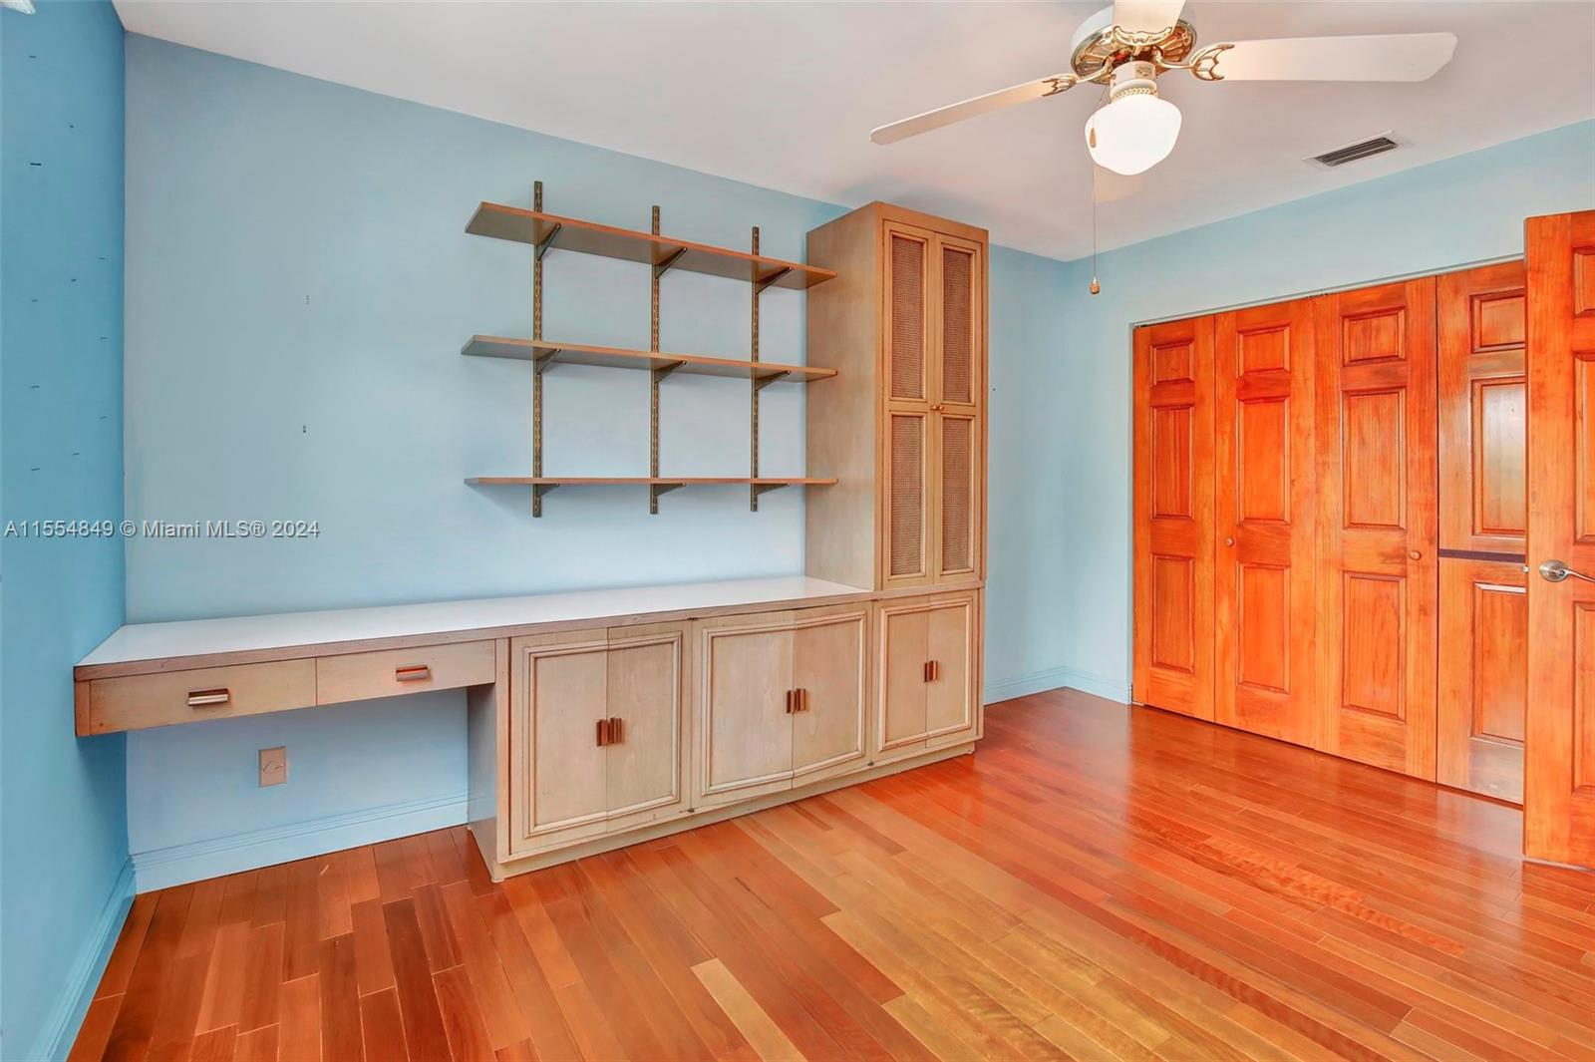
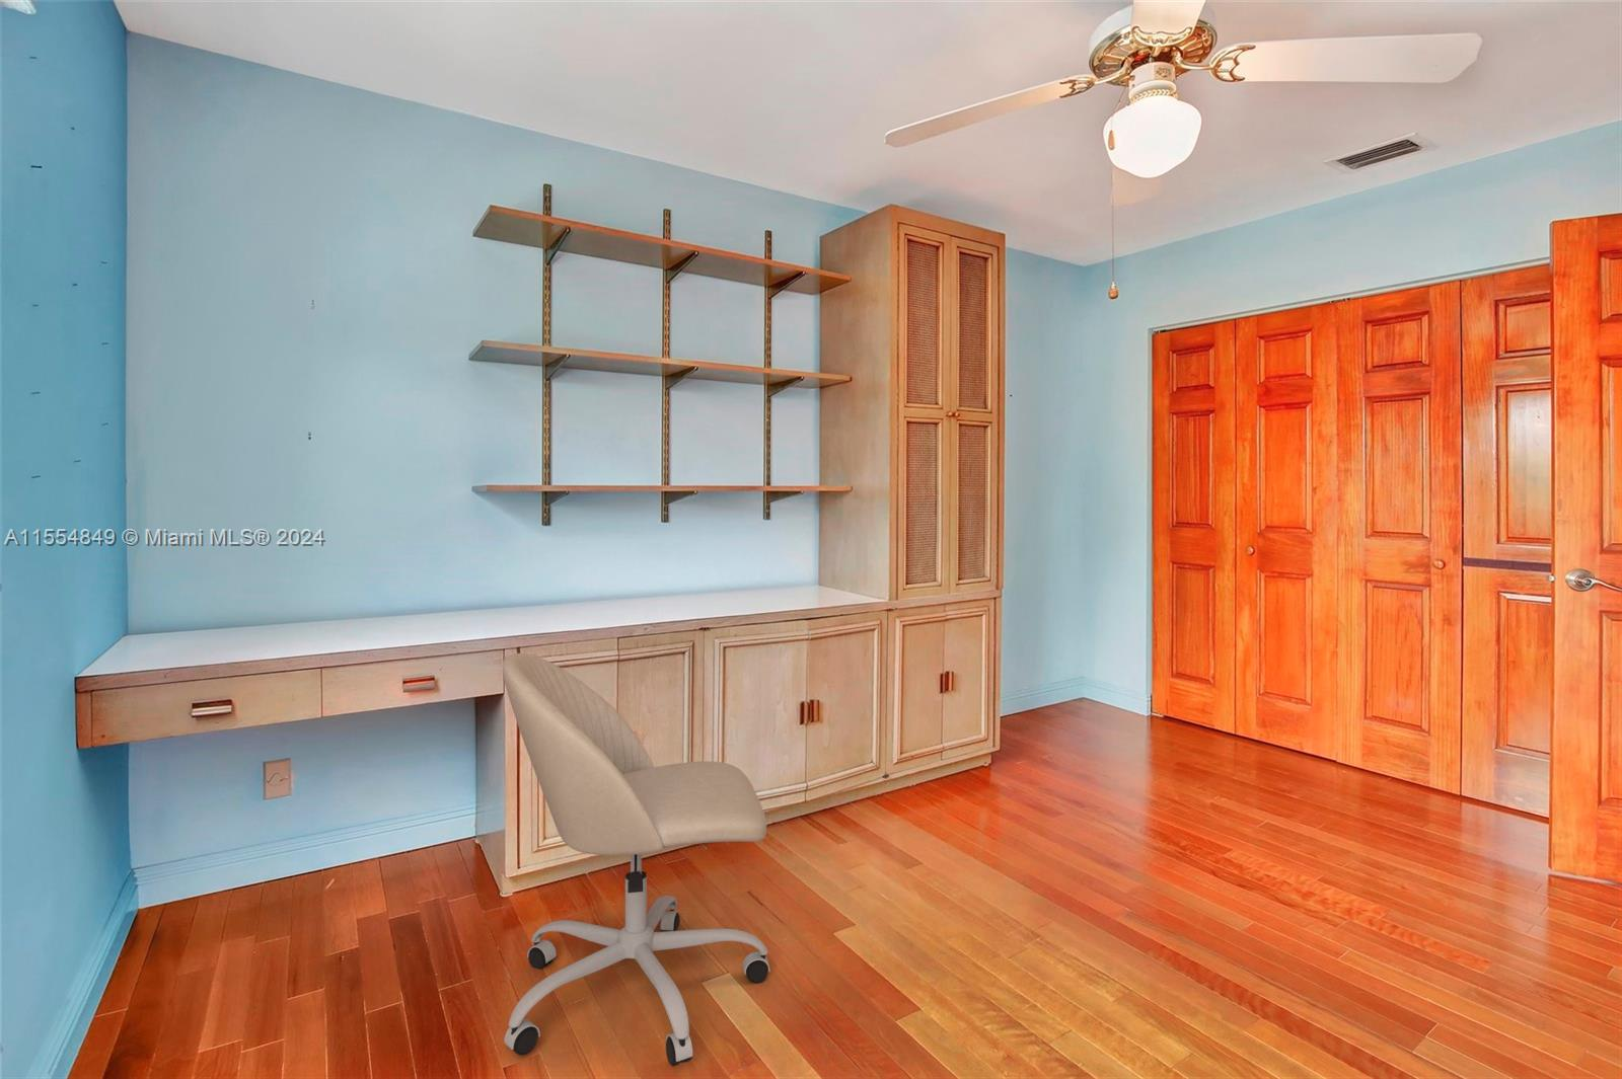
+ office chair (641, 821)
